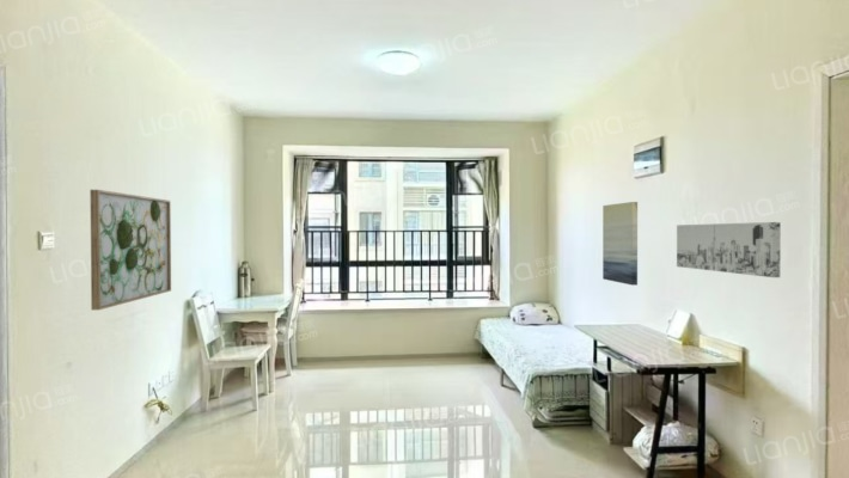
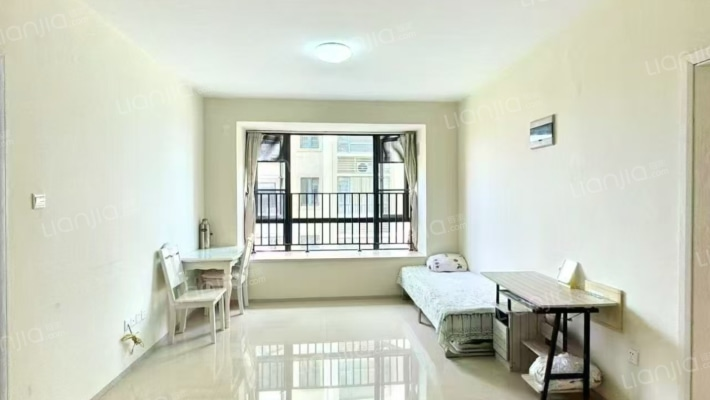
- wall art (618, 243)
- wall art (138, 247)
- wall art (721, 247)
